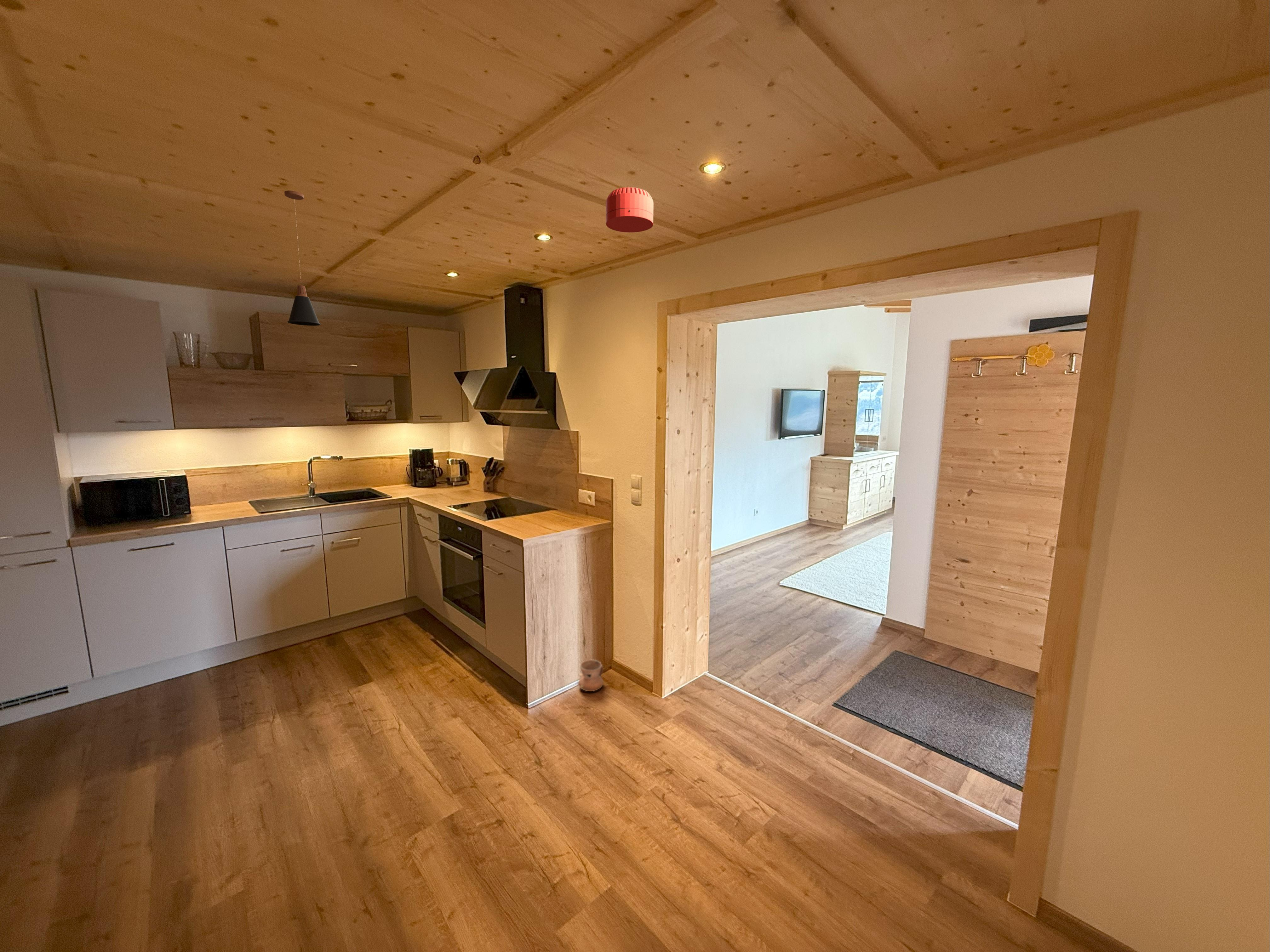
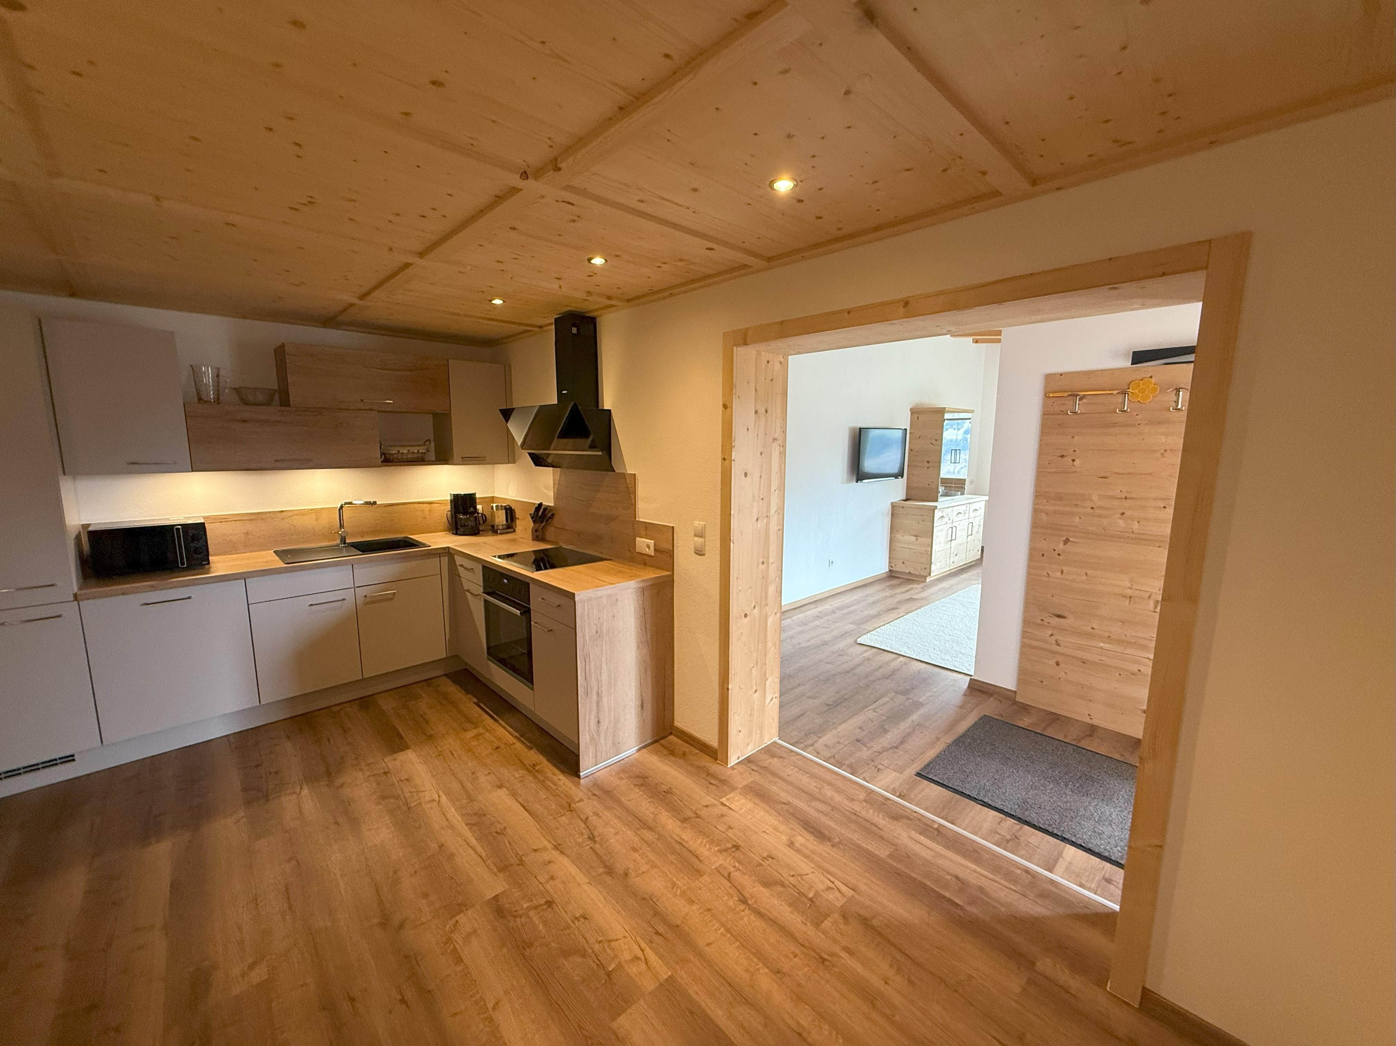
- smoke detector (630, 210)
- ceramic jug (592, 676)
- pendant lamp (299, 261)
